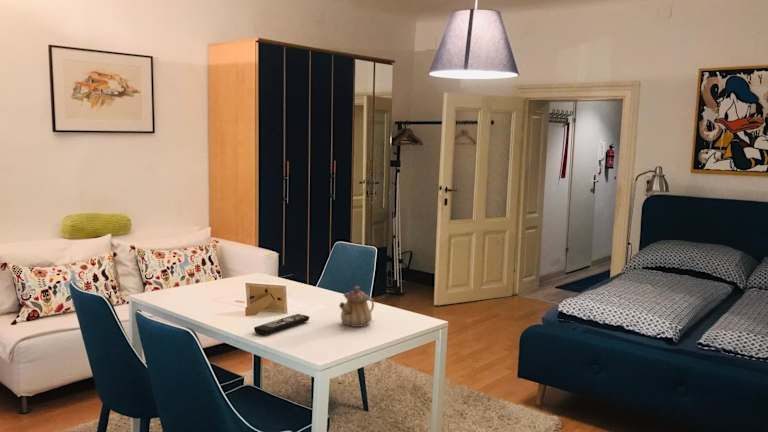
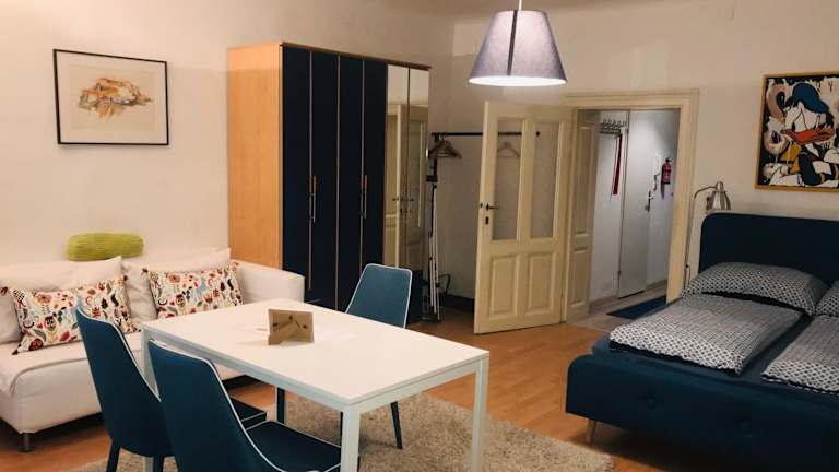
- remote control (282, 324)
- teapot (358, 304)
